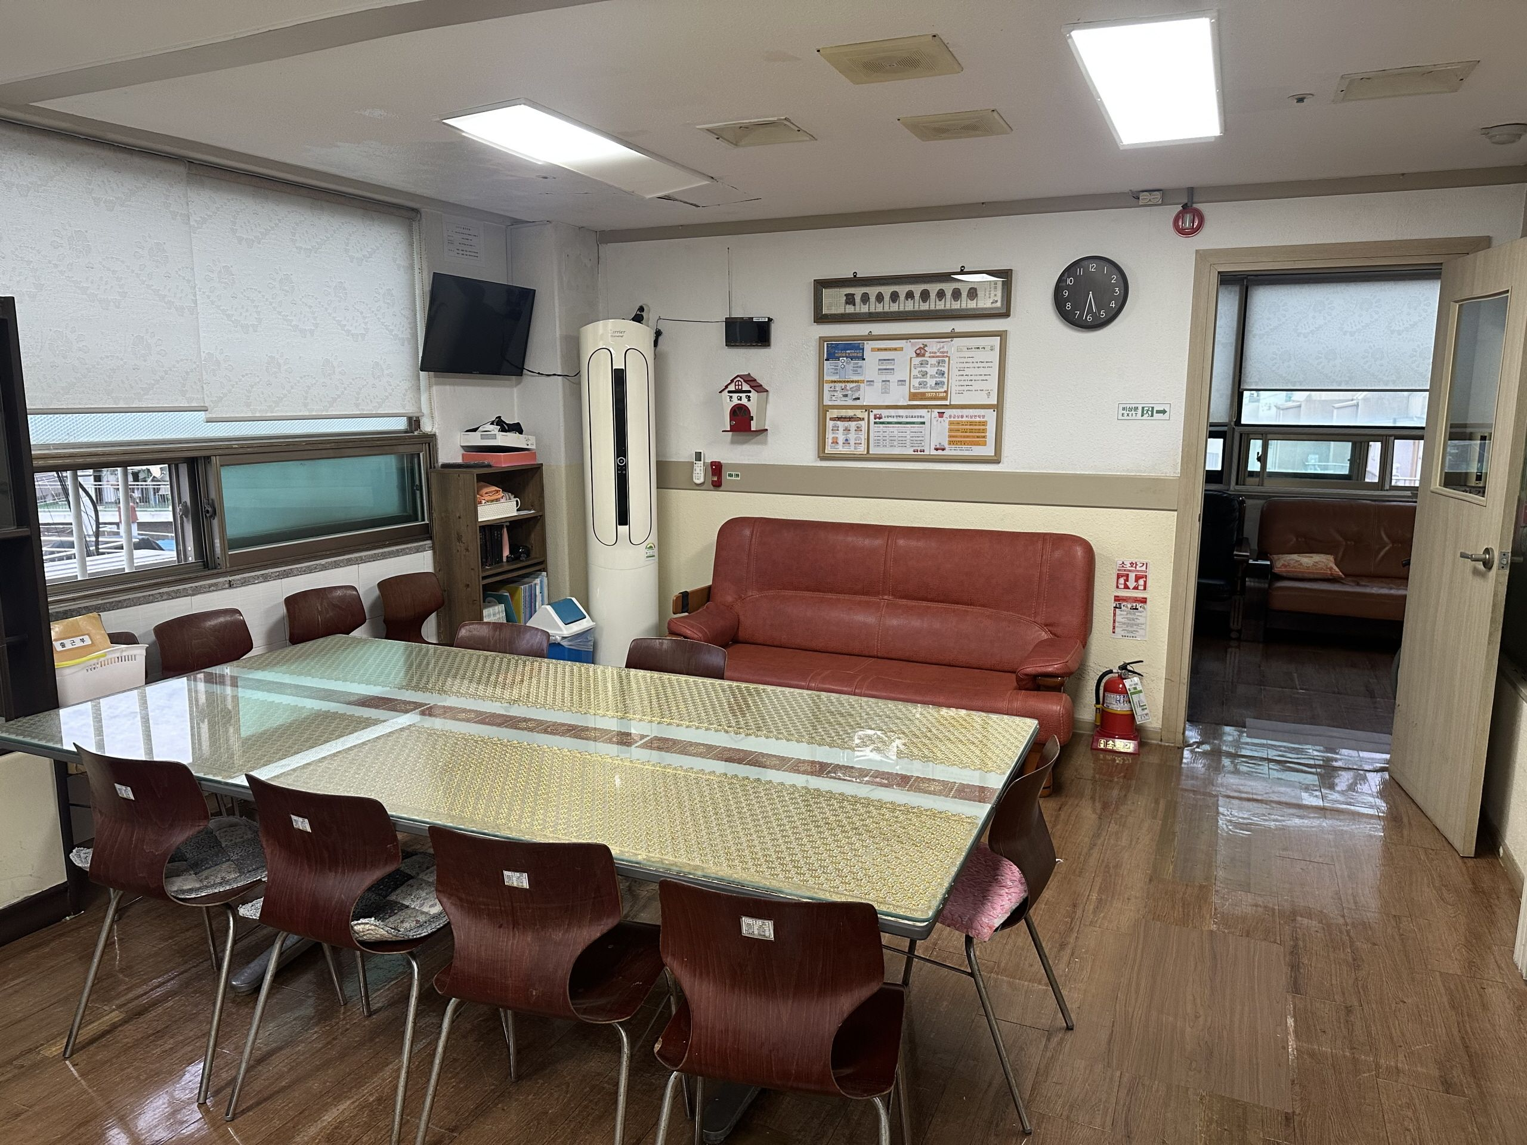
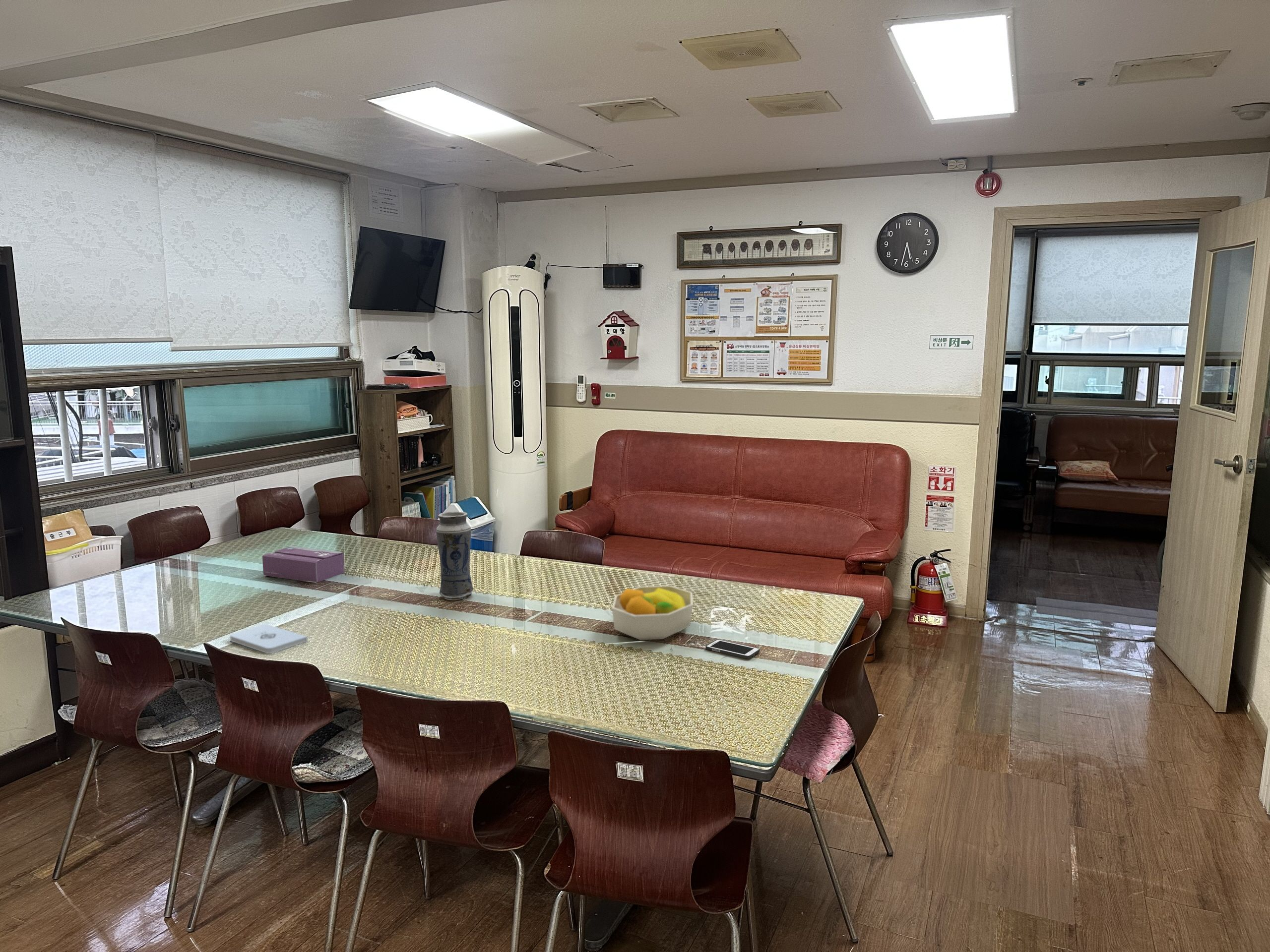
+ cell phone (732, 649)
+ fruit bowl (653, 607)
+ vase (454, 555)
+ notepad (267, 638)
+ tissue box (304, 563)
